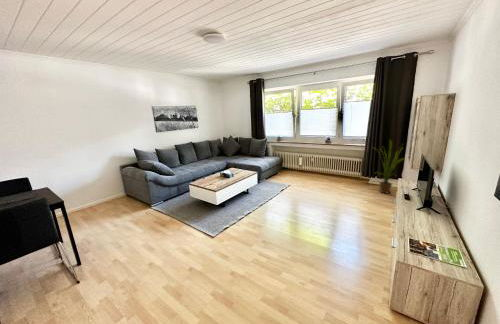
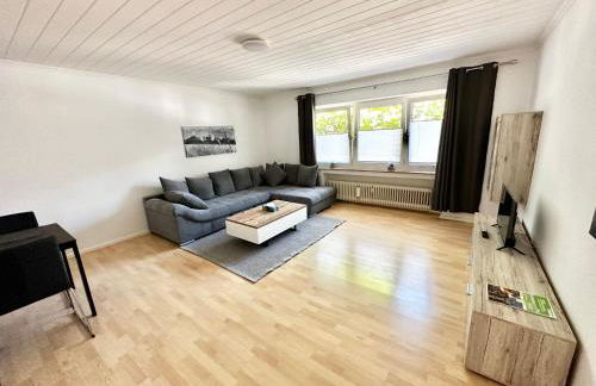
- house plant (386, 166)
